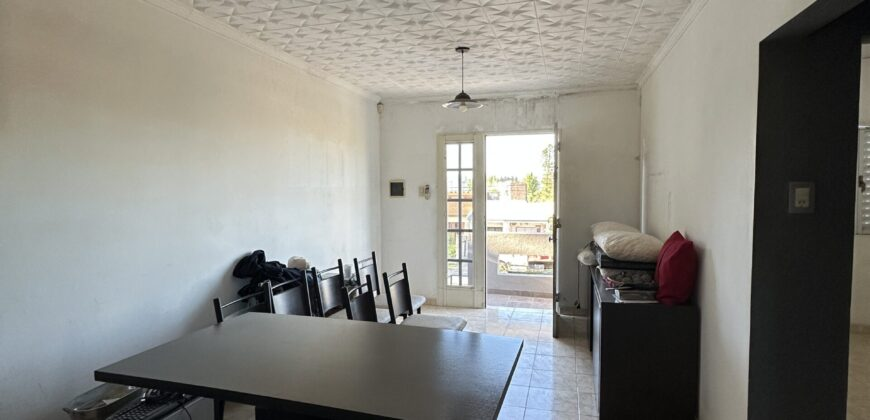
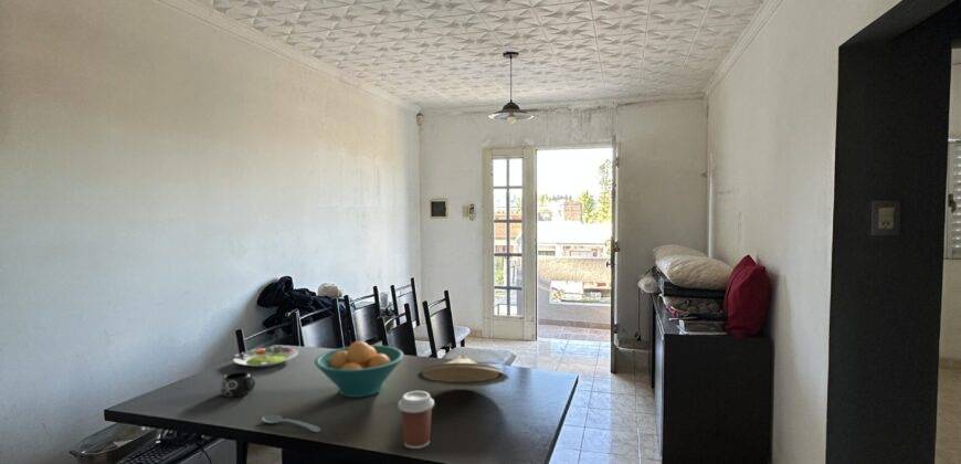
+ plate (463, 376)
+ spoon (292, 422)
+ fruit bowl (359, 366)
+ mug (240, 383)
+ salad plate (266, 357)
+ coffee cup (416, 419)
